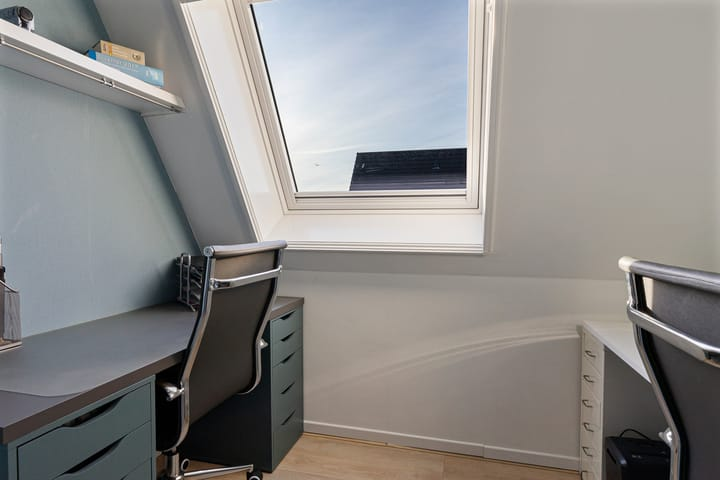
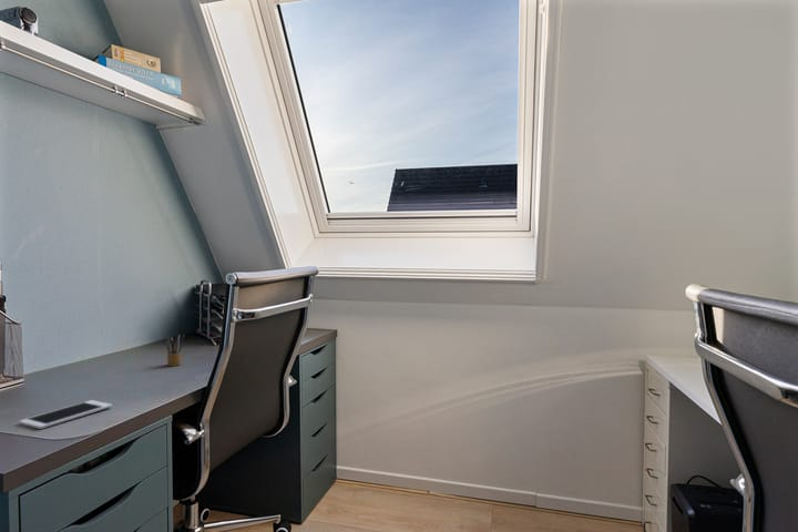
+ cell phone (68, 413)
+ pencil box (174, 350)
